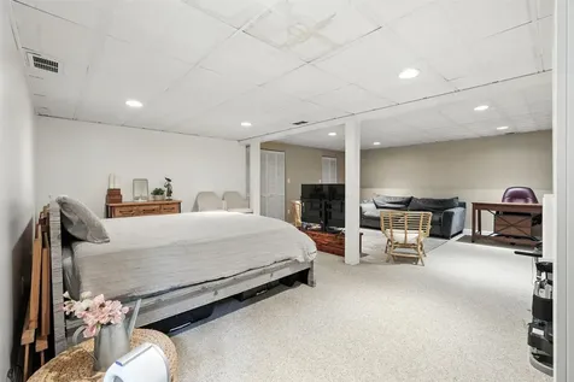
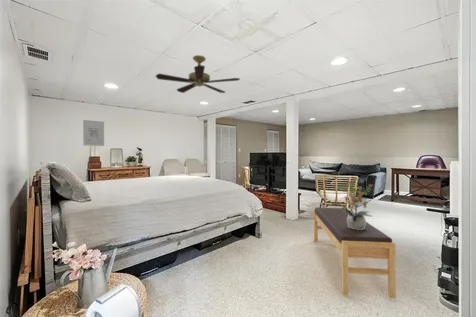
+ potted plant (355, 204)
+ ceiling fan (198, 70)
+ wall art (93, 133)
+ bench (344, 240)
